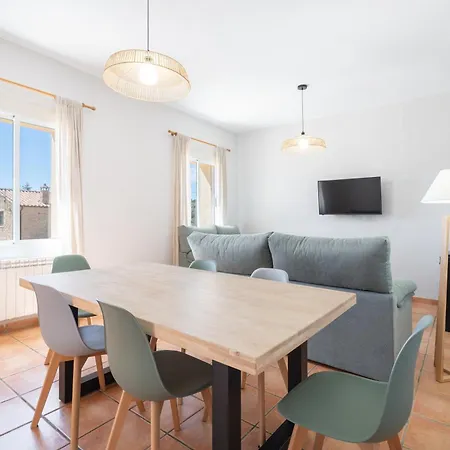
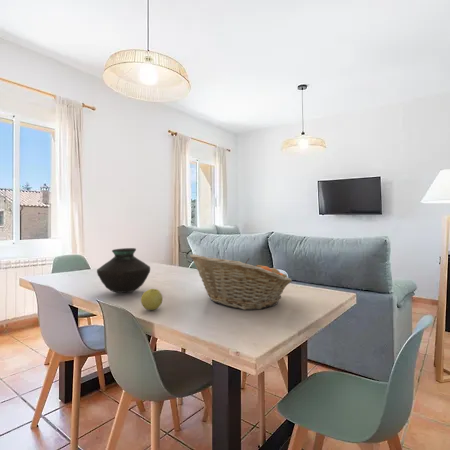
+ apple (152, 299)
+ vase (124, 270)
+ fruit basket (238, 276)
